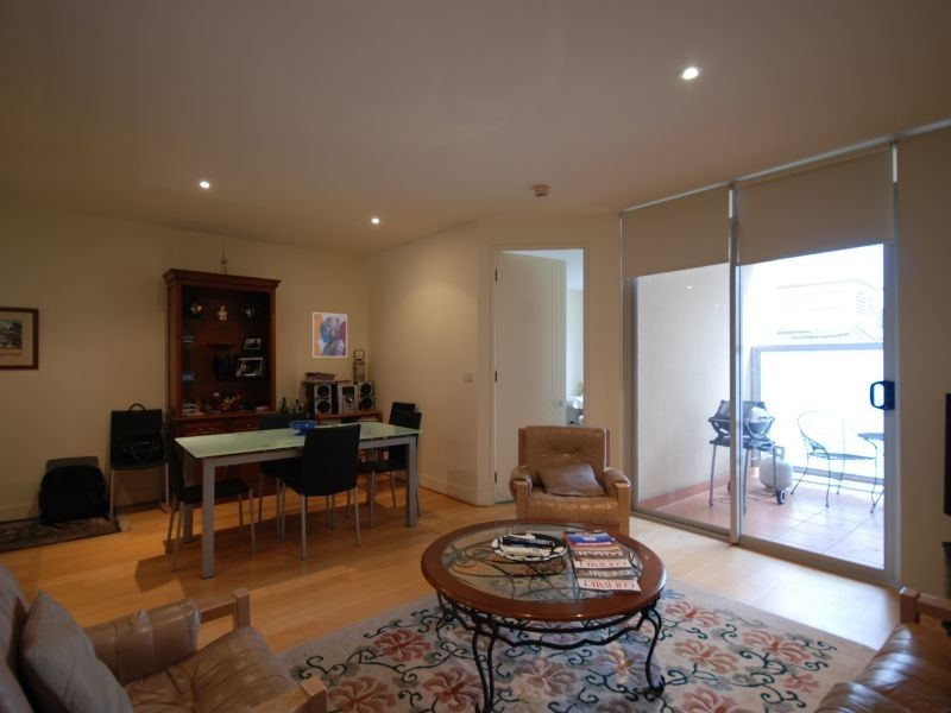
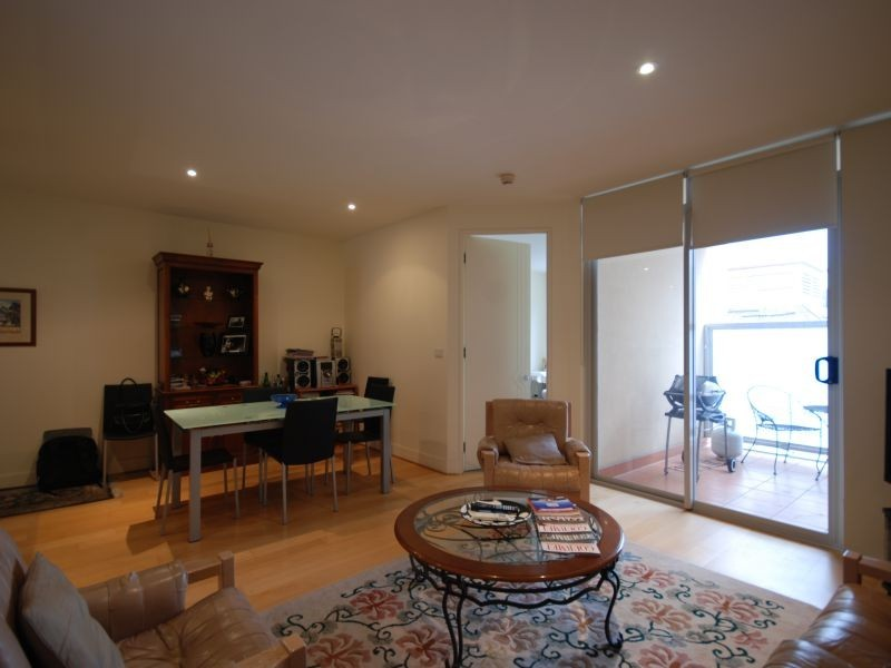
- wall art (329, 335)
